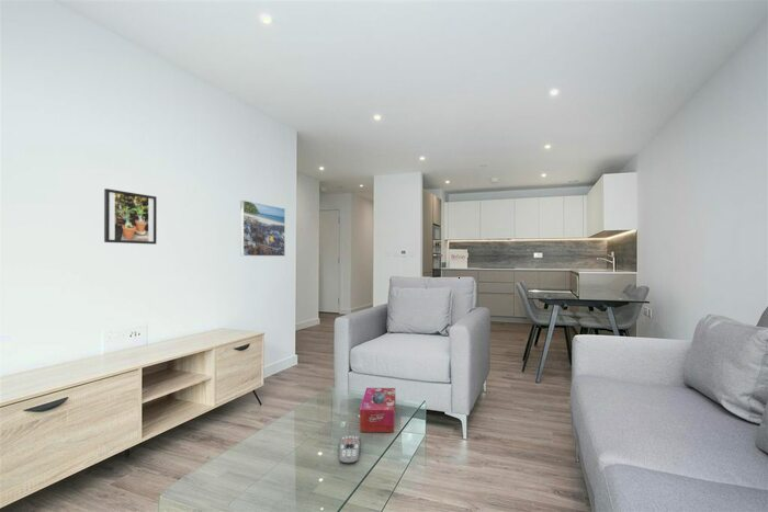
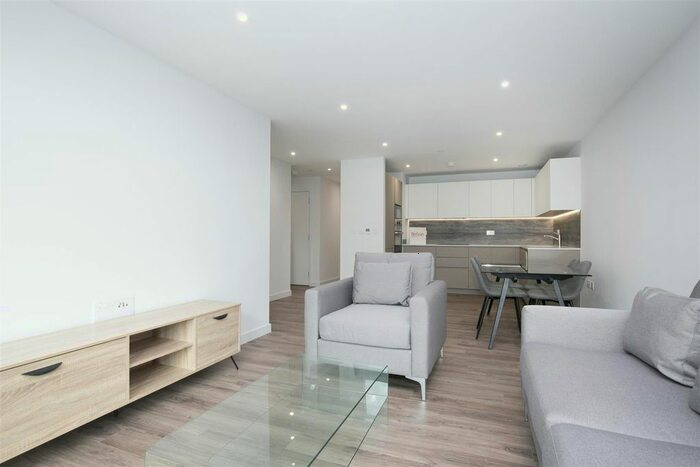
- tissue box (379, 408)
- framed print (263, 230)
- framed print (132, 217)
- remote control (349, 448)
